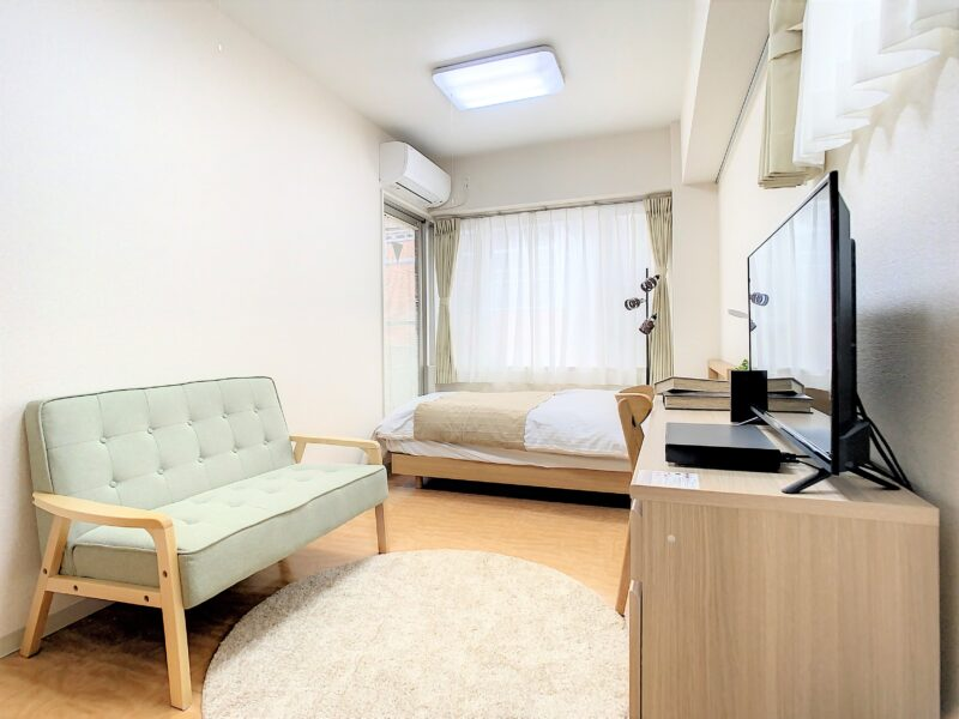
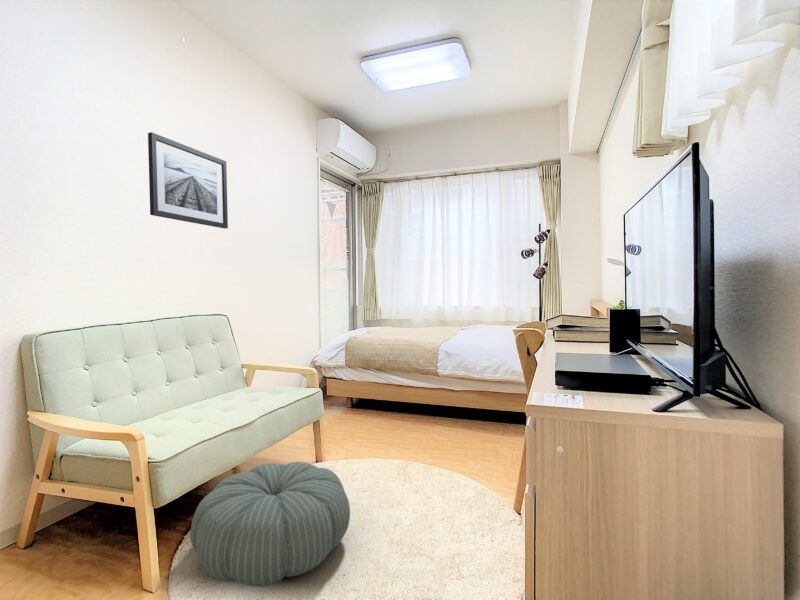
+ wall art (192, 185)
+ pouf (274, 514)
